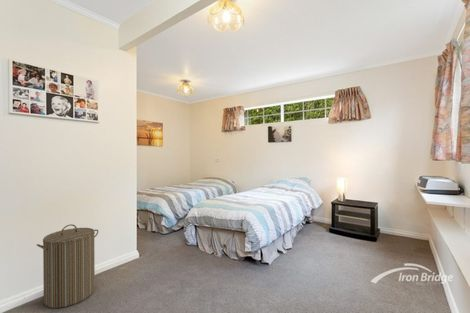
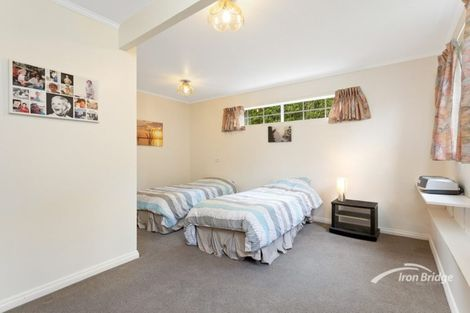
- laundry hamper (70, 259)
